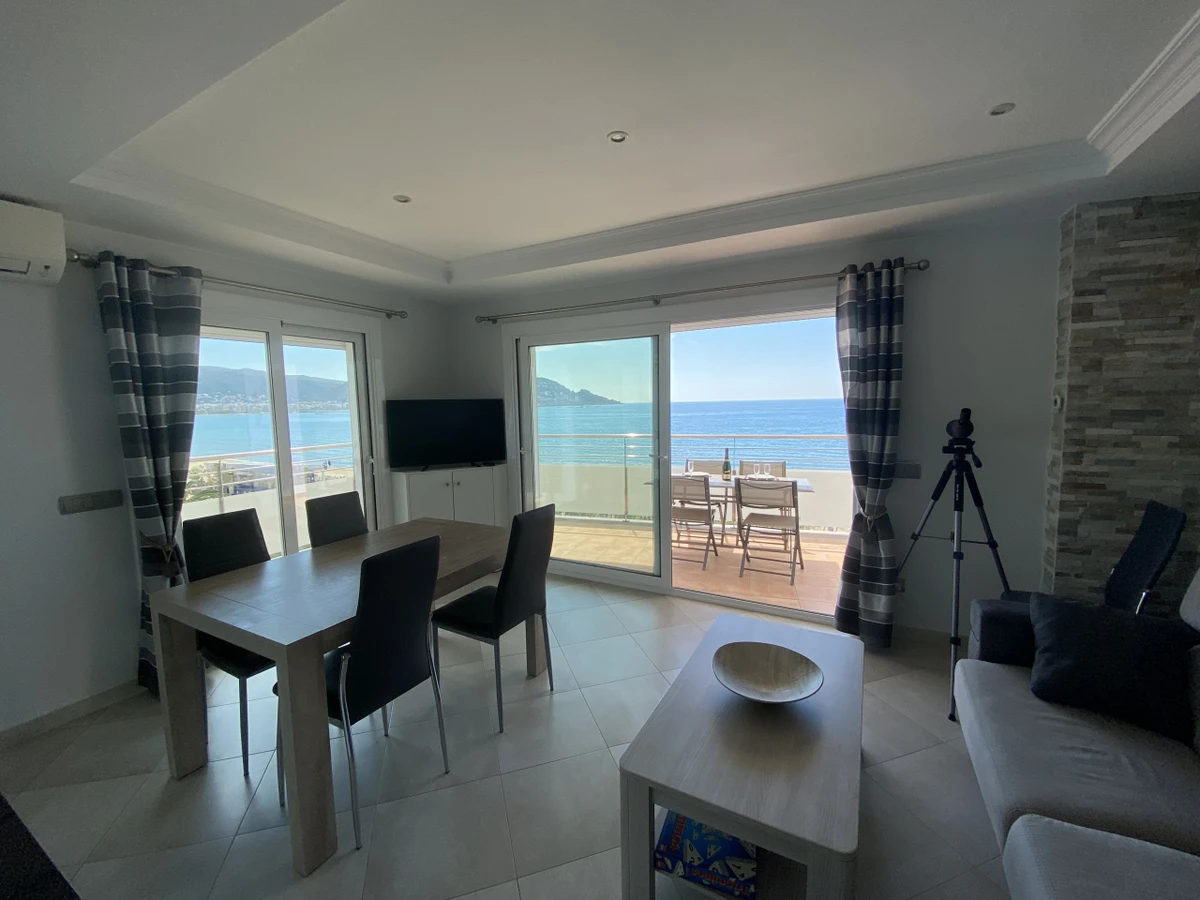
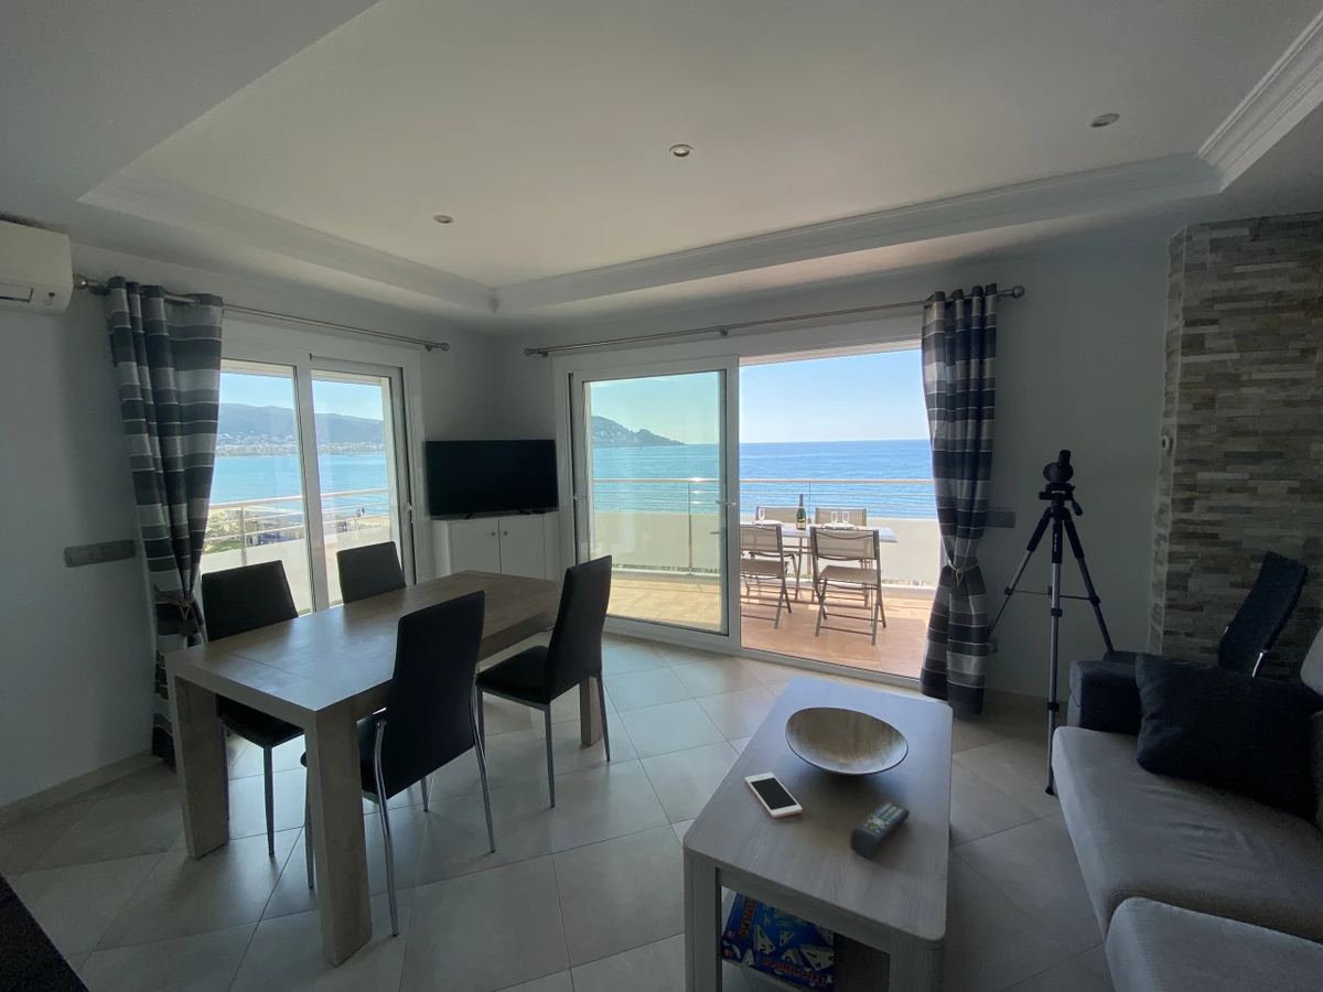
+ cell phone (772, 794)
+ remote control (880, 826)
